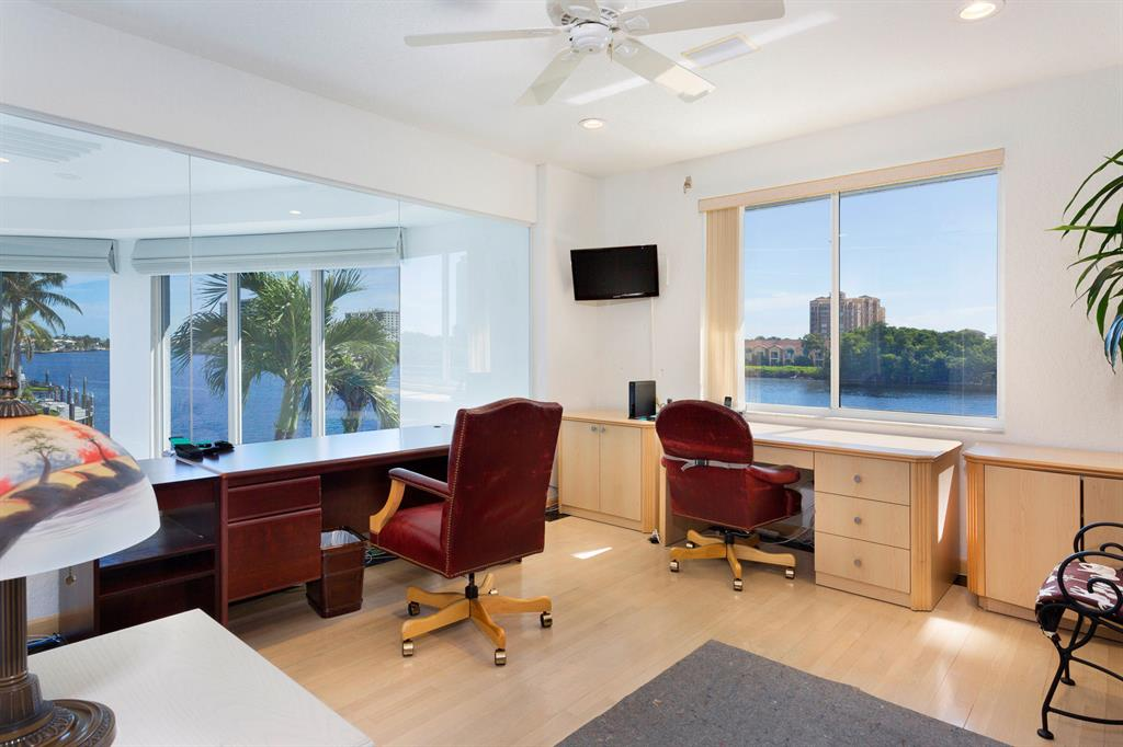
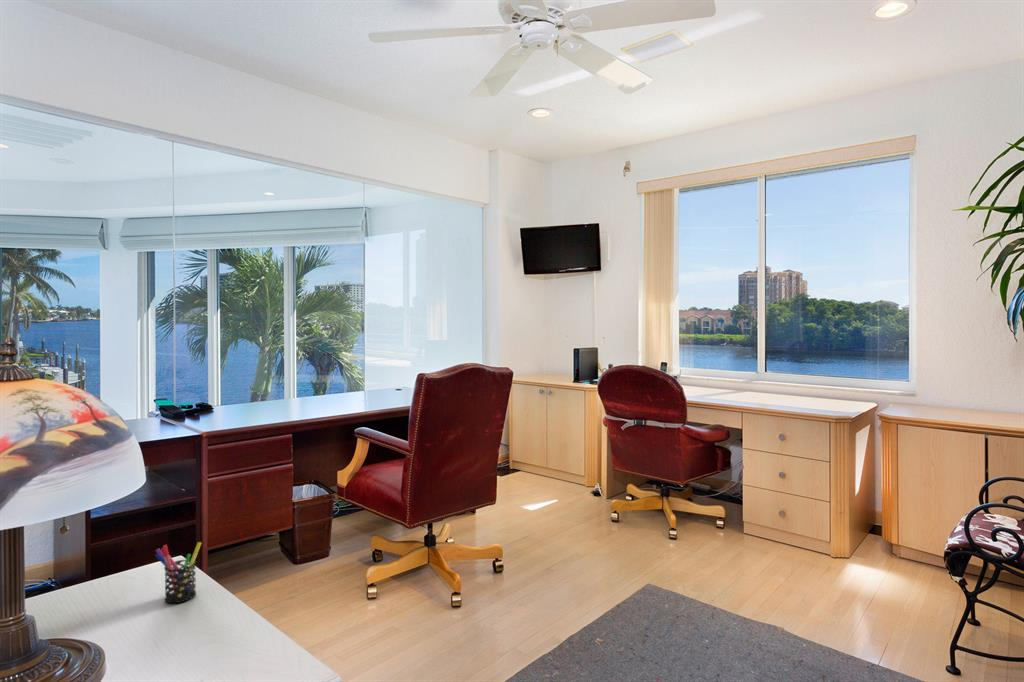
+ pen holder (180, 570)
